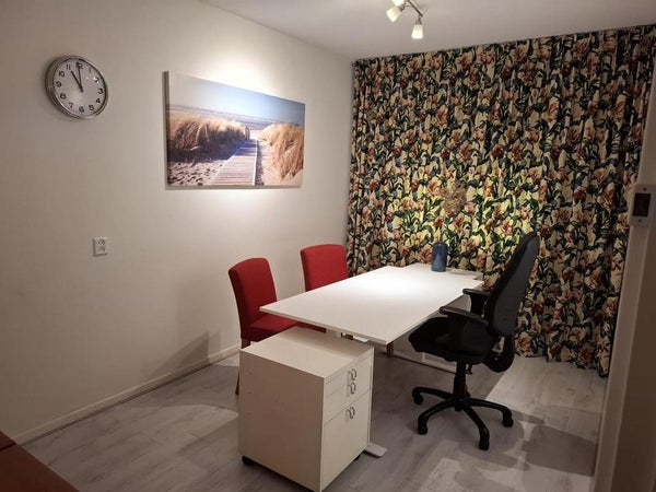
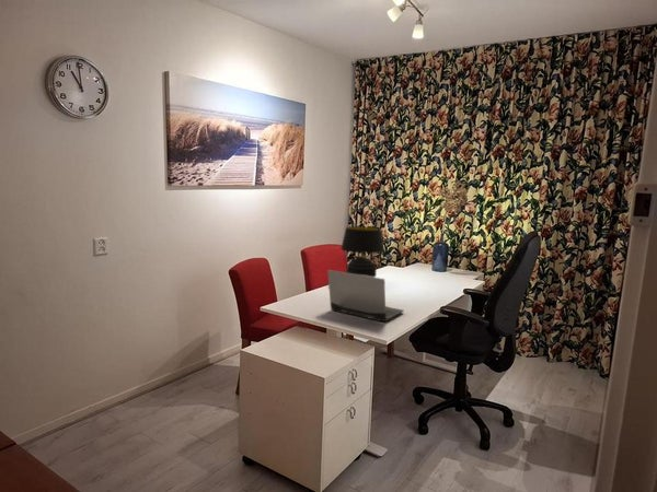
+ table lamp (361, 256)
+ laptop computer (366, 291)
